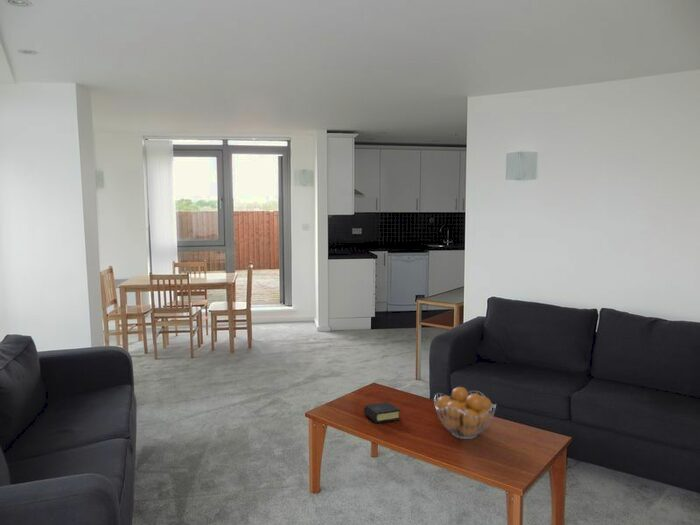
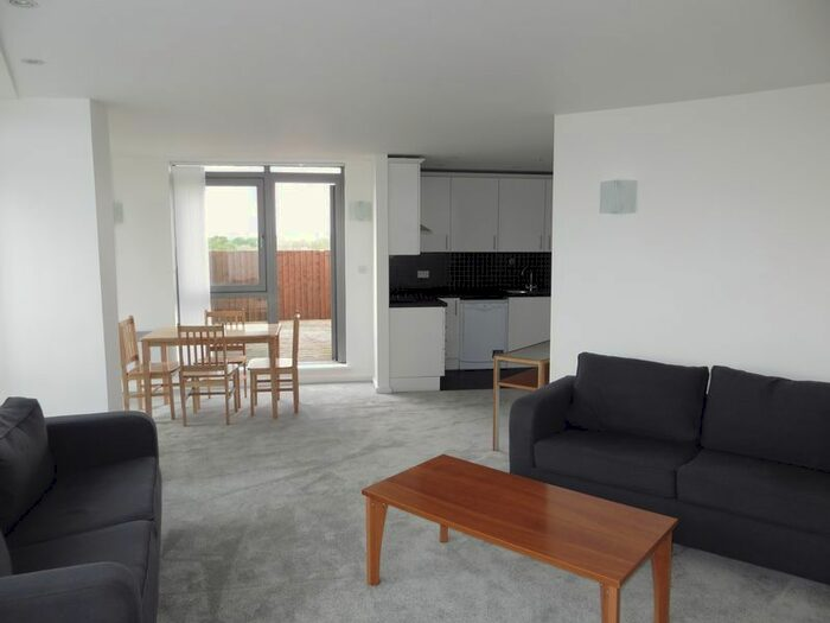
- book (381, 412)
- fruit basket (464, 412)
